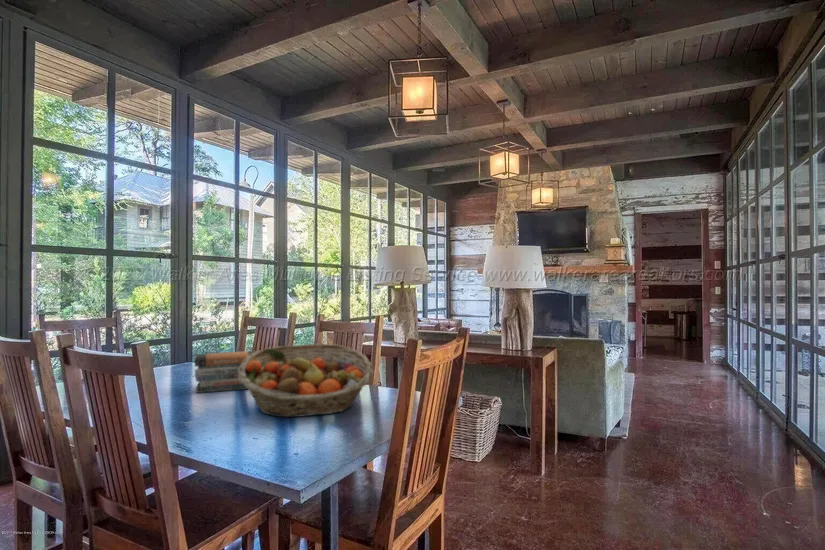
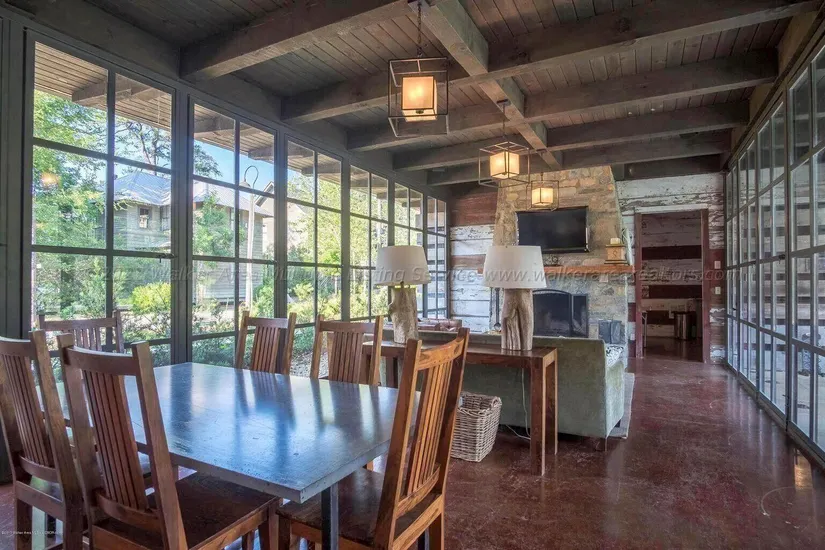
- book stack (228, 370)
- fruit basket (307, 377)
